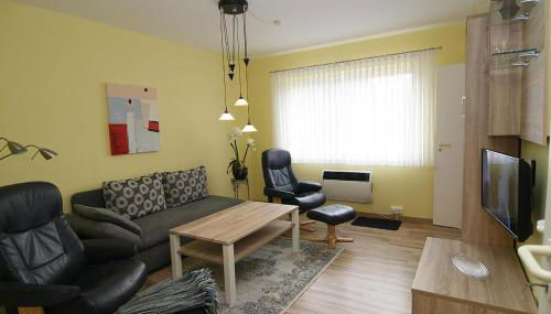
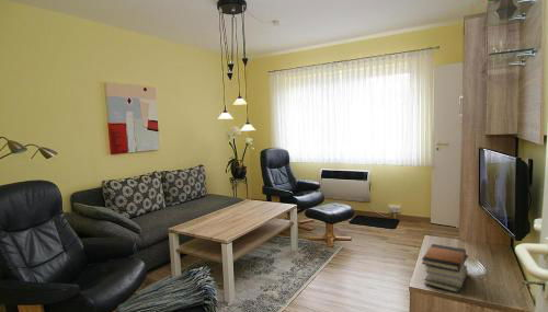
+ book stack (445, 266)
